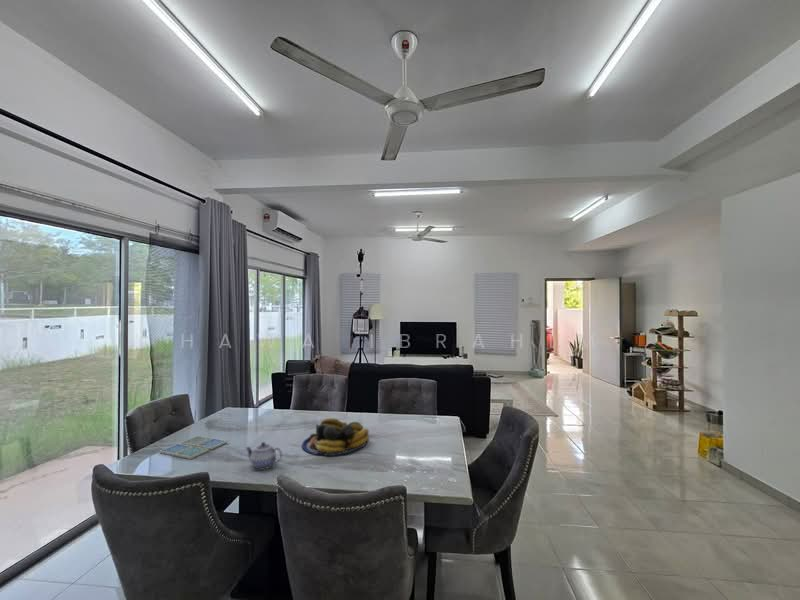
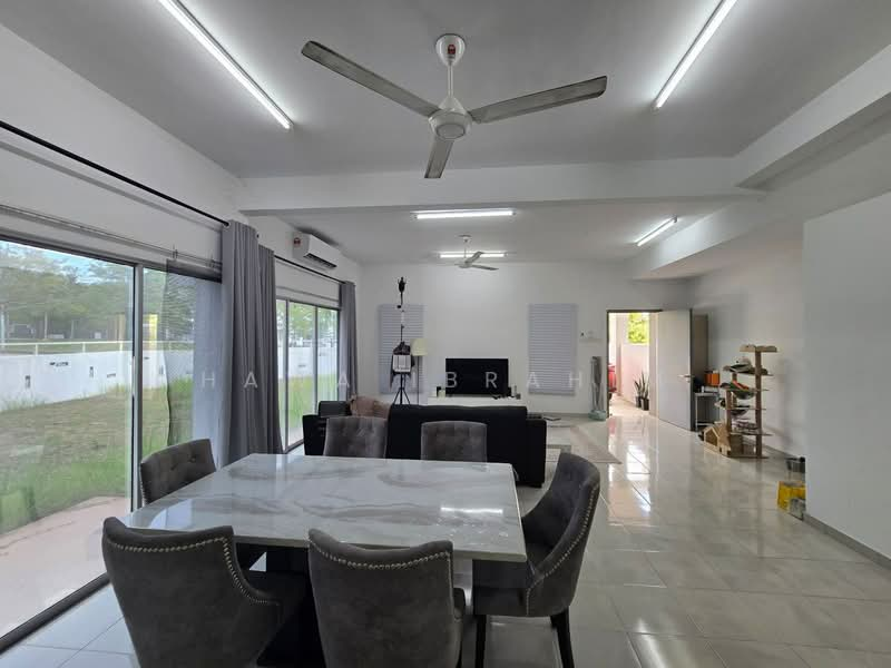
- drink coaster (194, 446)
- teapot (263, 454)
- fruit bowl (335, 430)
